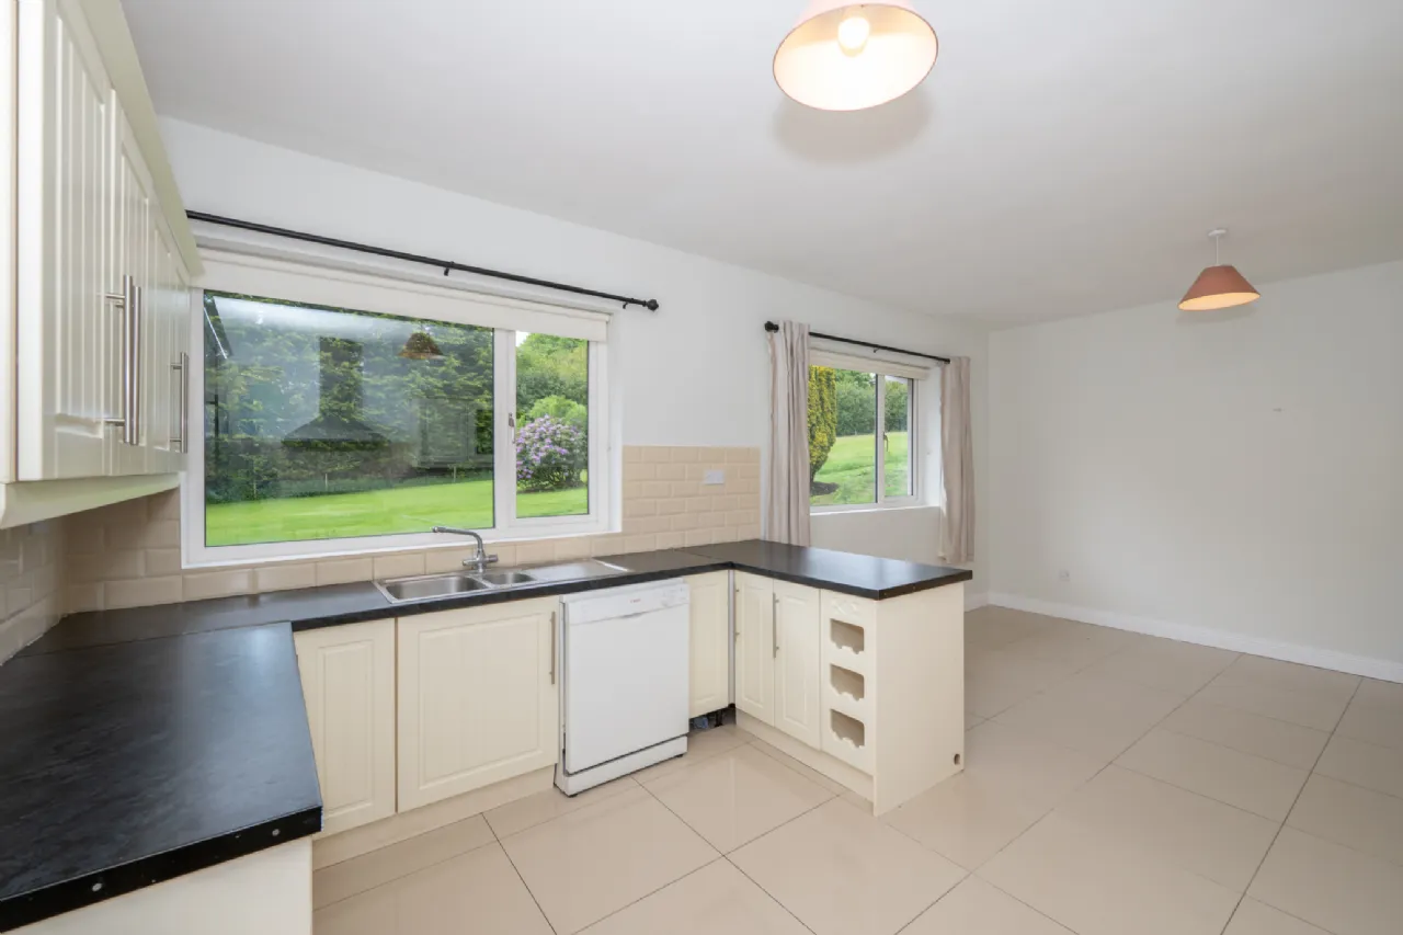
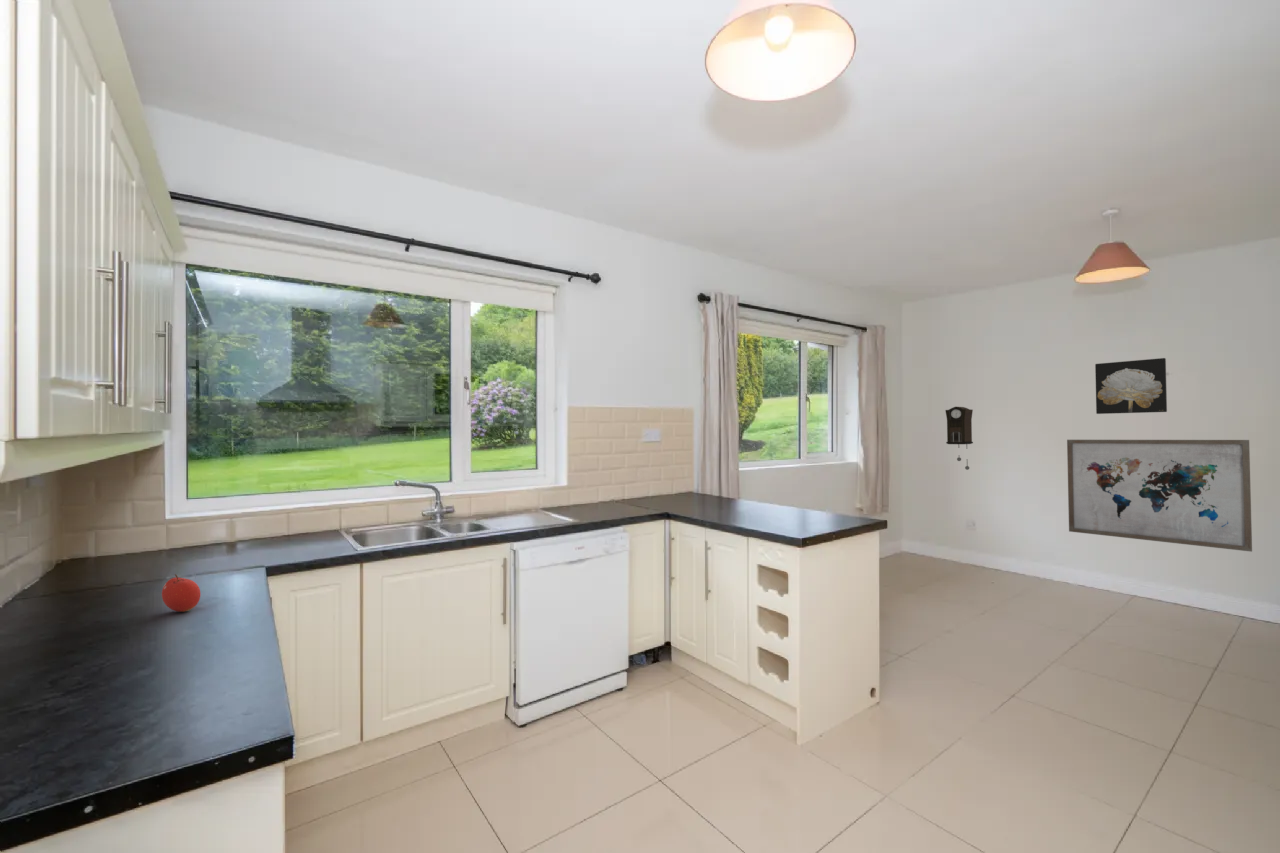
+ wall art (1150, 490)
+ pendulum clock (959, 438)
+ fruit (181, 592)
+ wall art (1129, 387)
